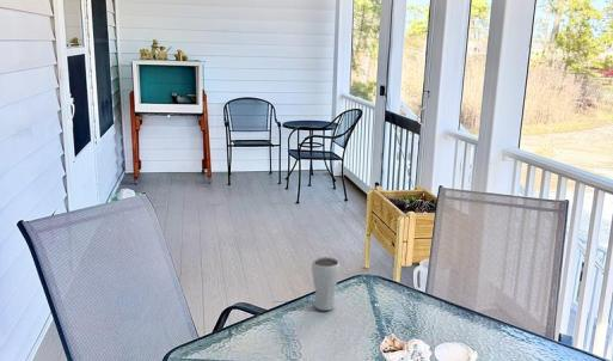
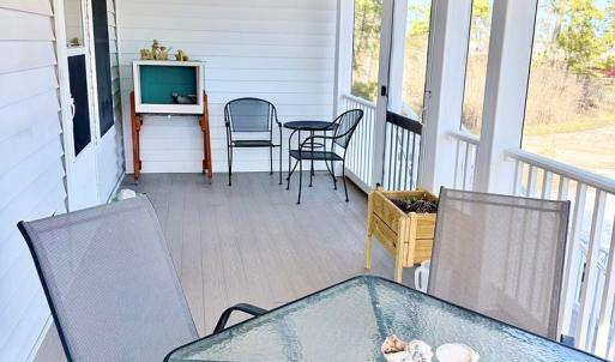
- drinking glass (325, 283)
